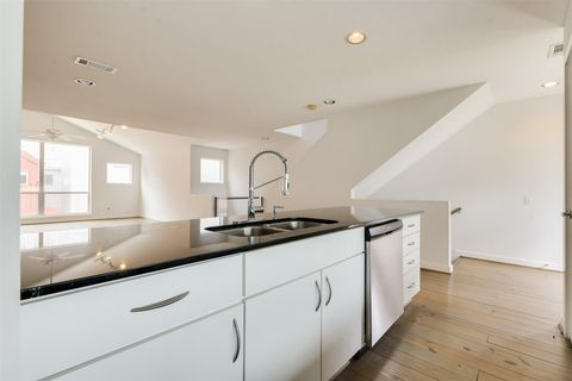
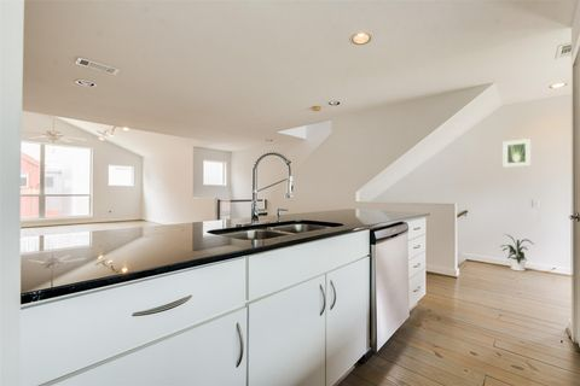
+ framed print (516, 153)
+ house plant (516, 252)
